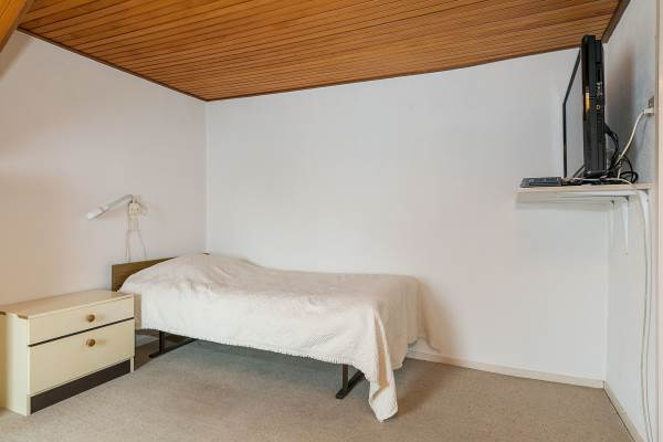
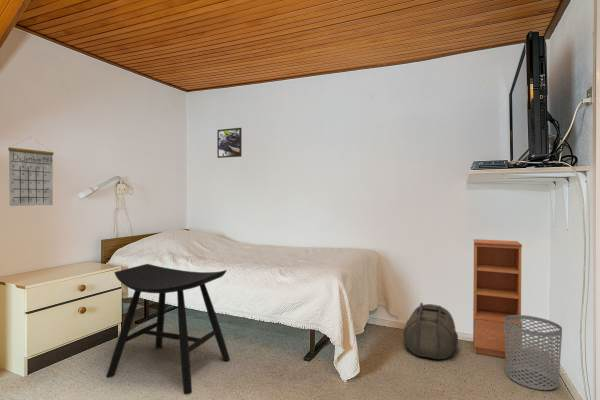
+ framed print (229, 143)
+ bookcase (496, 296)
+ backpack (430, 327)
+ calendar (32, 171)
+ waste bin (531, 351)
+ stool (178, 319)
